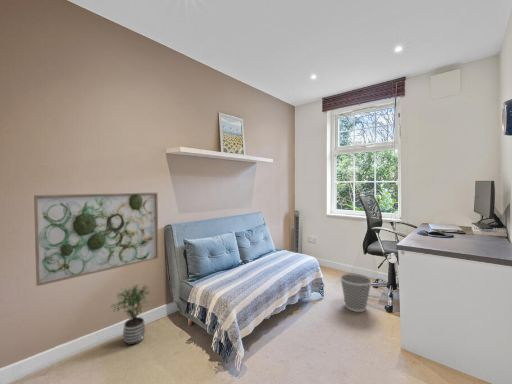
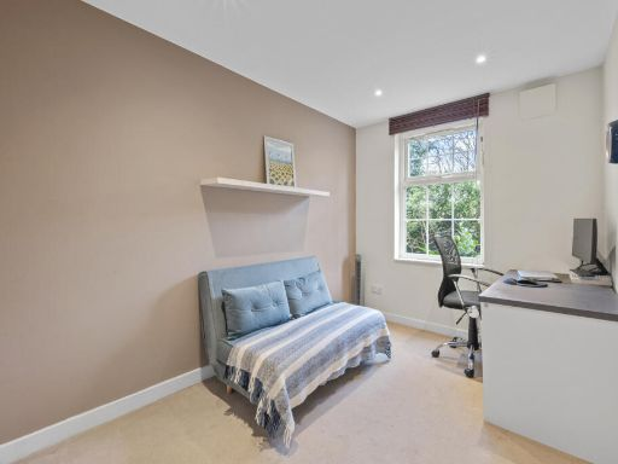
- potted plant (132, 314)
- wall art (106, 231)
- wastebasket (355, 292)
